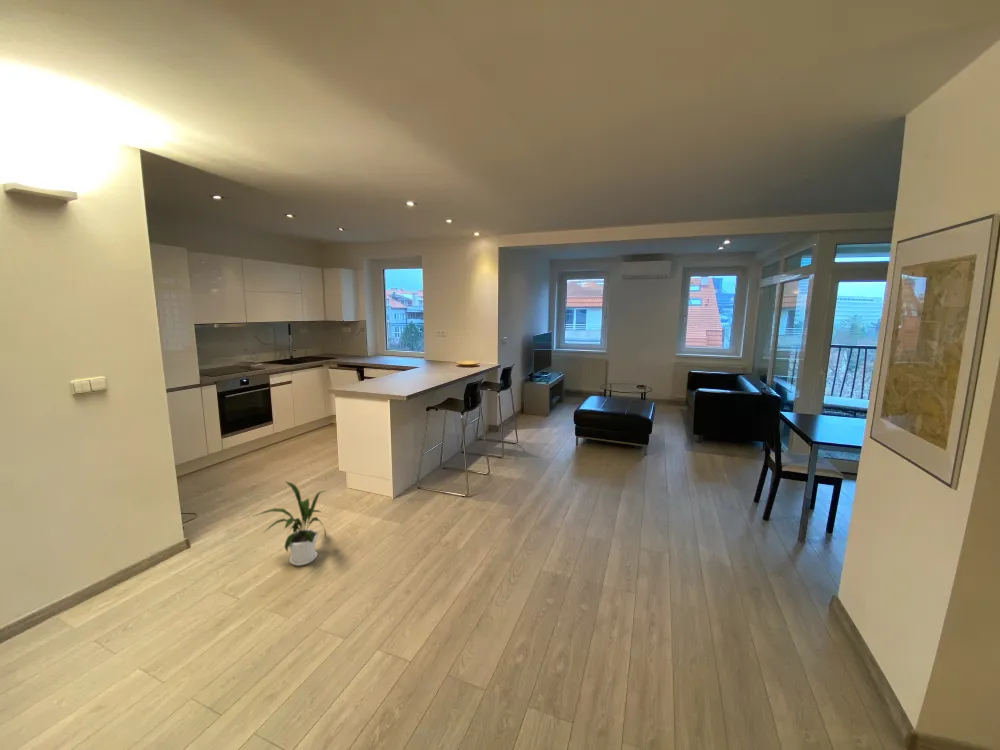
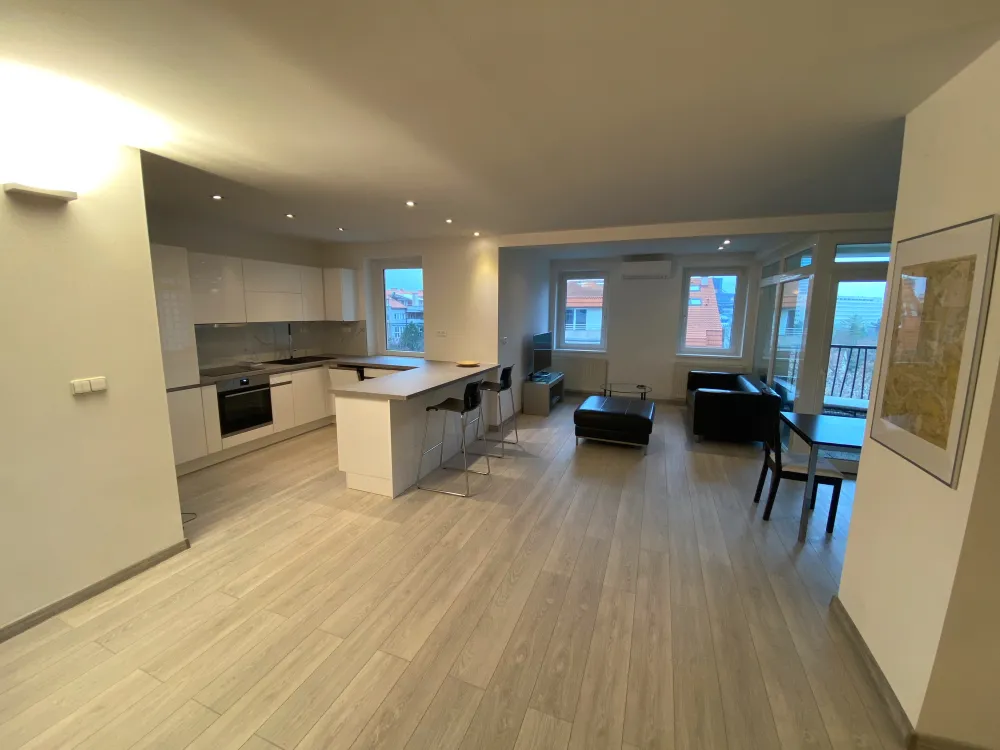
- house plant (299, 523)
